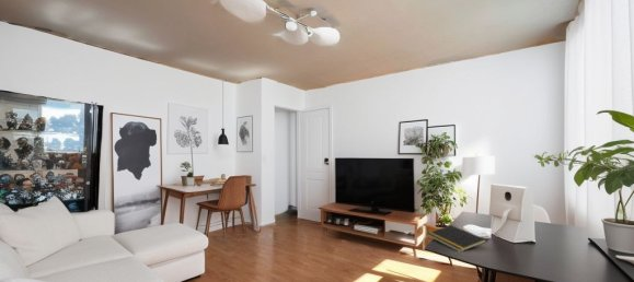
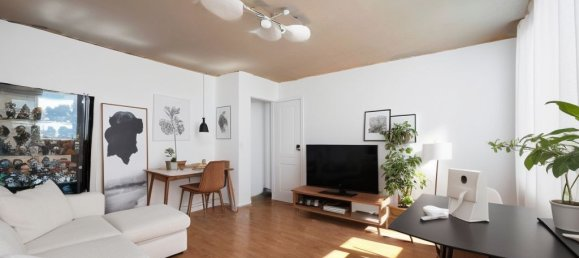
- notepad (454, 237)
